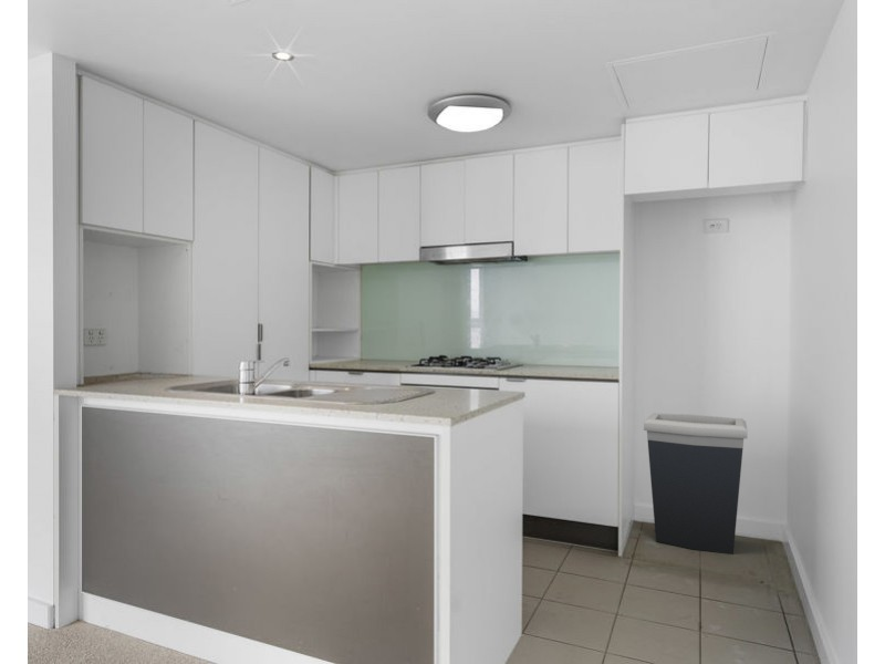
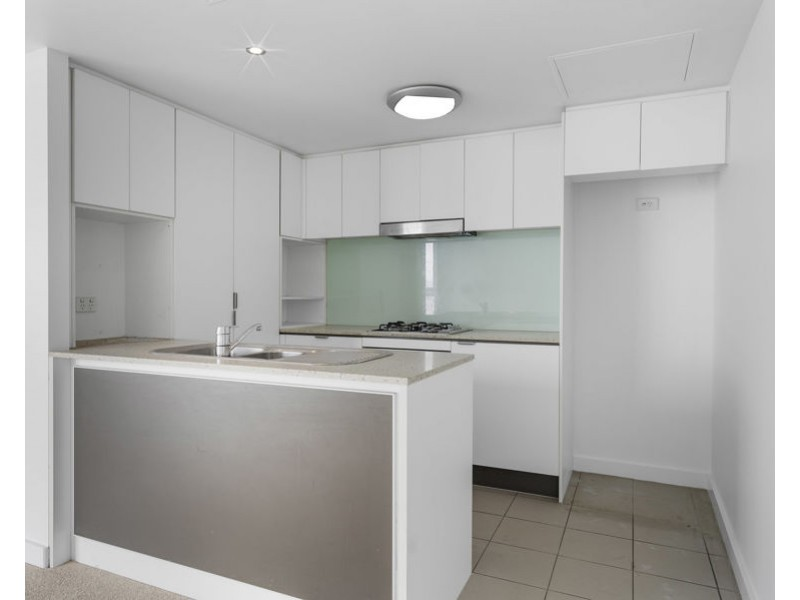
- trash bin (695, 479)
